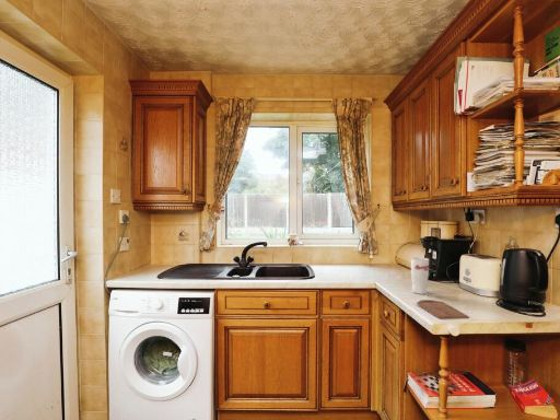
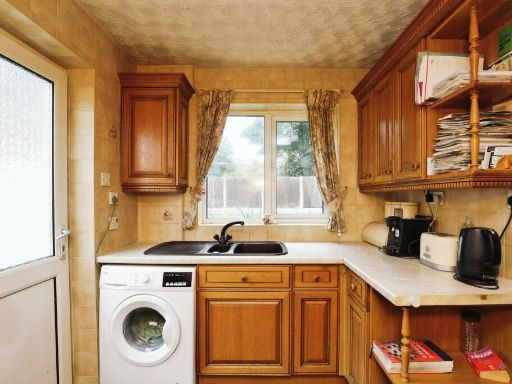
- cutting board (439, 308)
- cup (419, 275)
